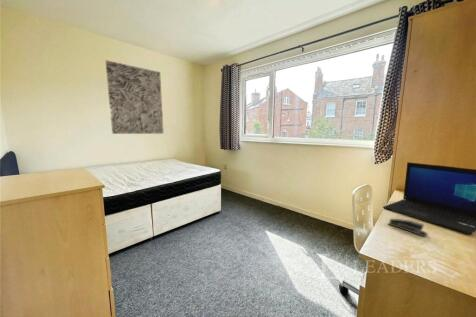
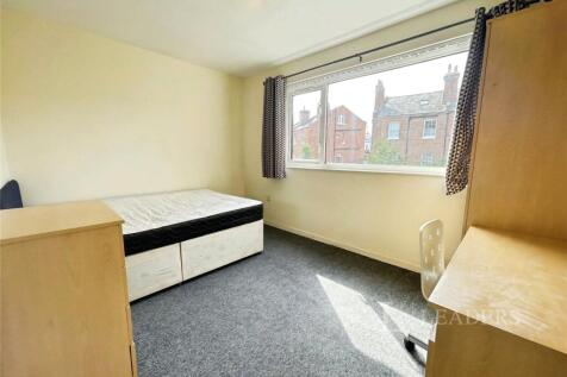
- wall art (137, 101)
- stapler (407, 224)
- laptop (433, 191)
